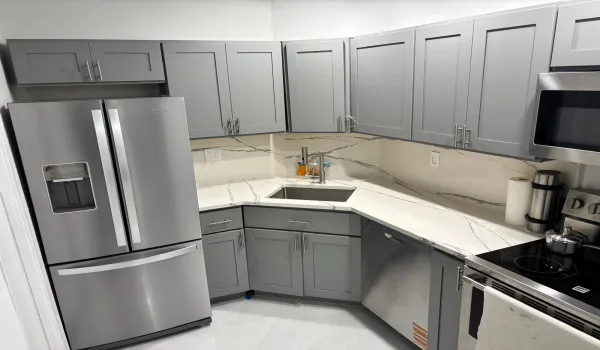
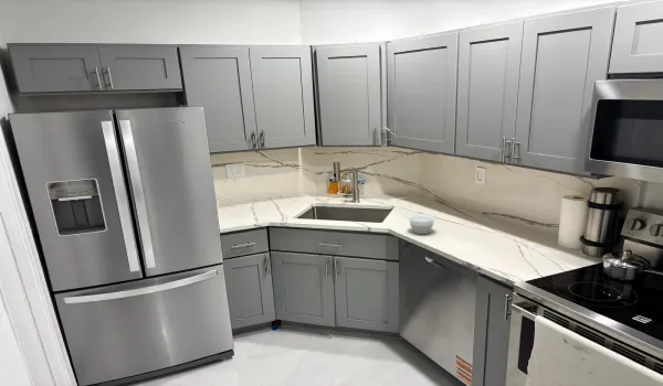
+ bowl (421, 224)
